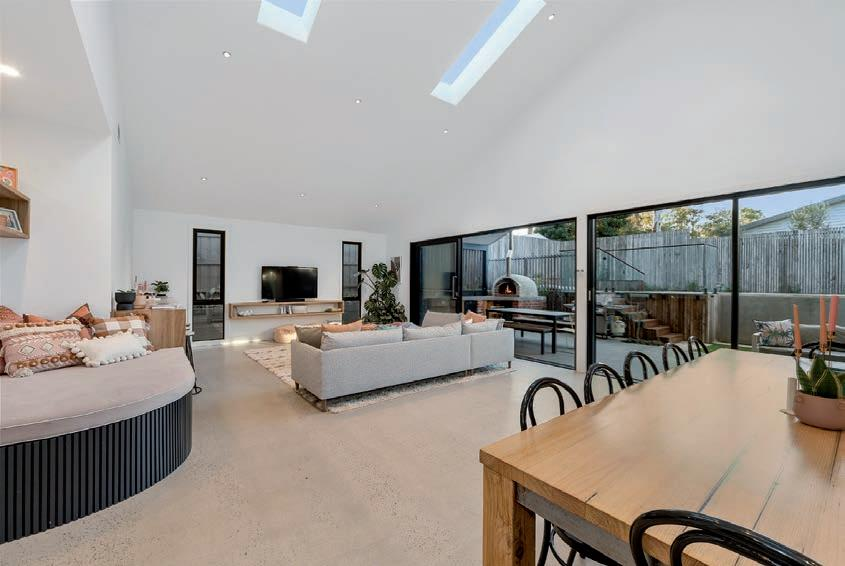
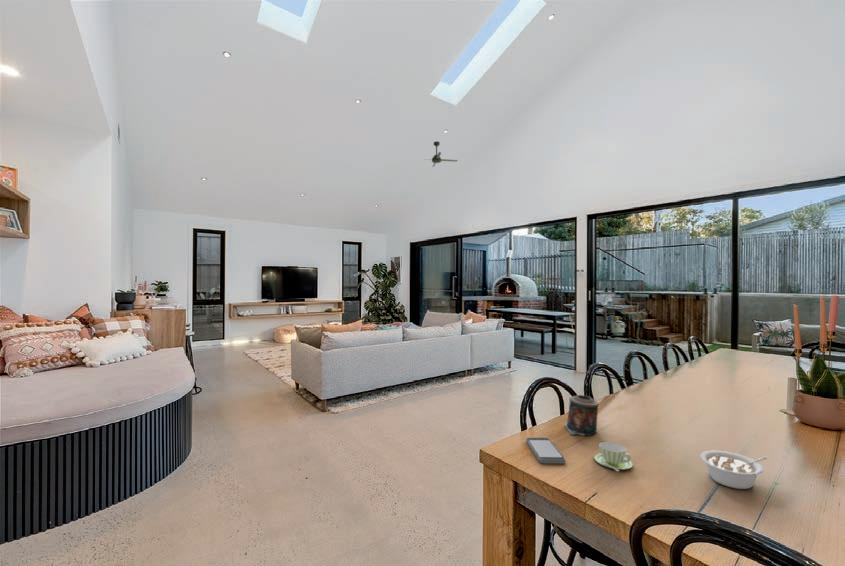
+ candle (579, 413)
+ smartphone (544, 449)
+ ceiling fan (436, 152)
+ legume (731, 468)
+ cup (613, 454)
